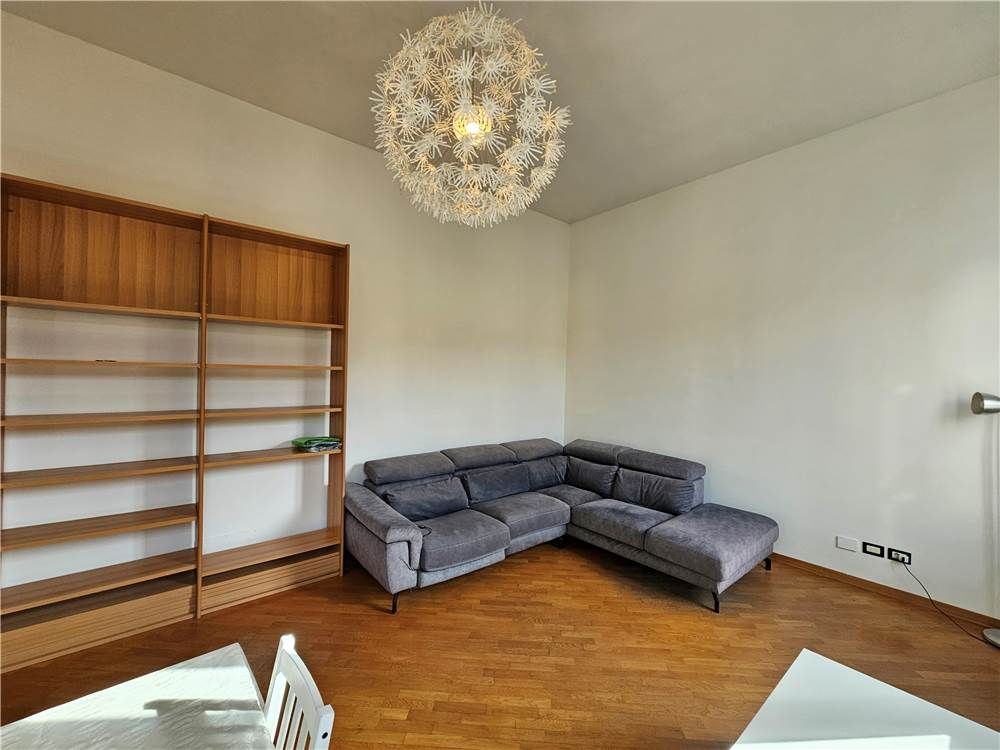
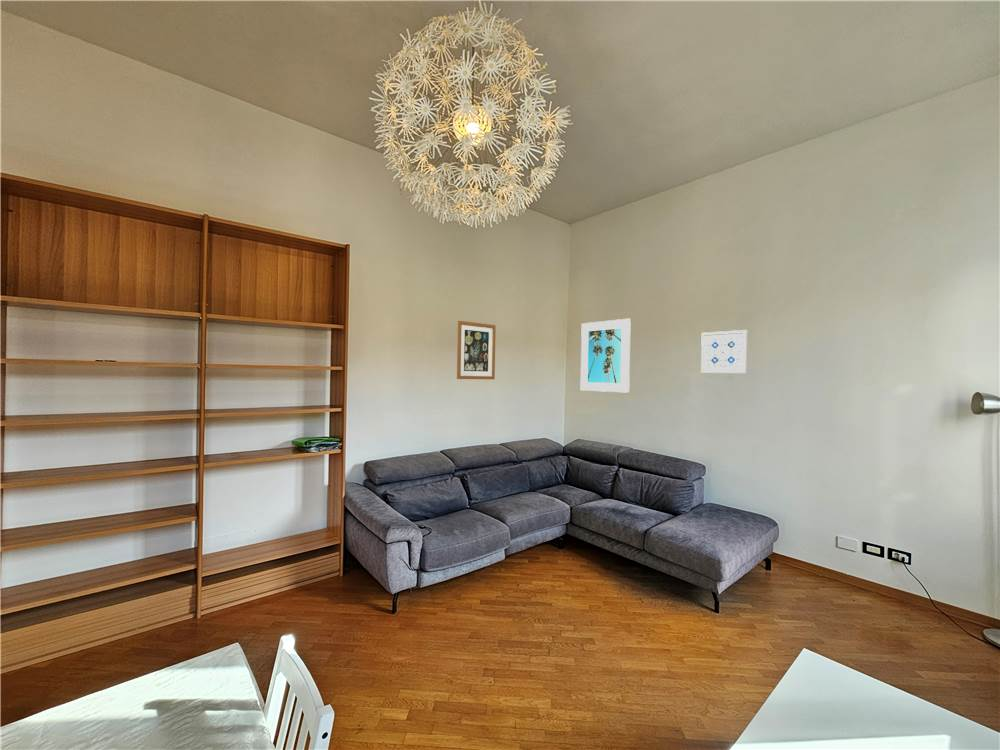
+ wall art (476, 351)
+ wall art (723, 352)
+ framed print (604, 356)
